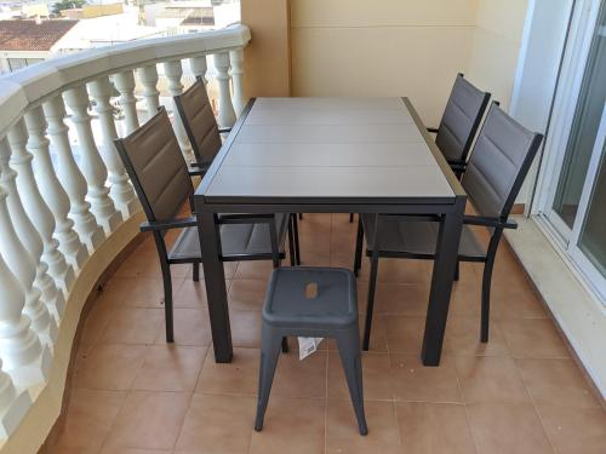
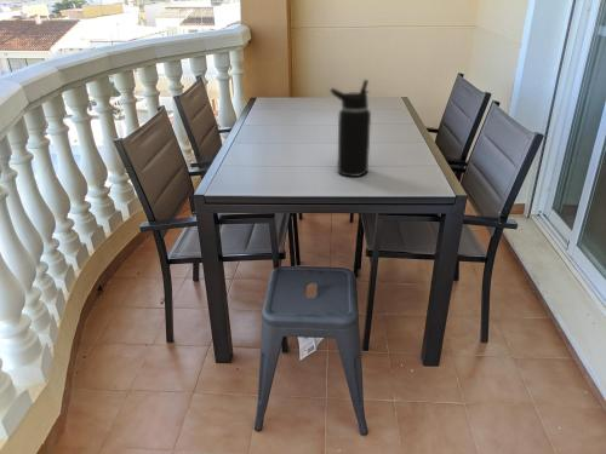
+ water bottle (349, 127)
